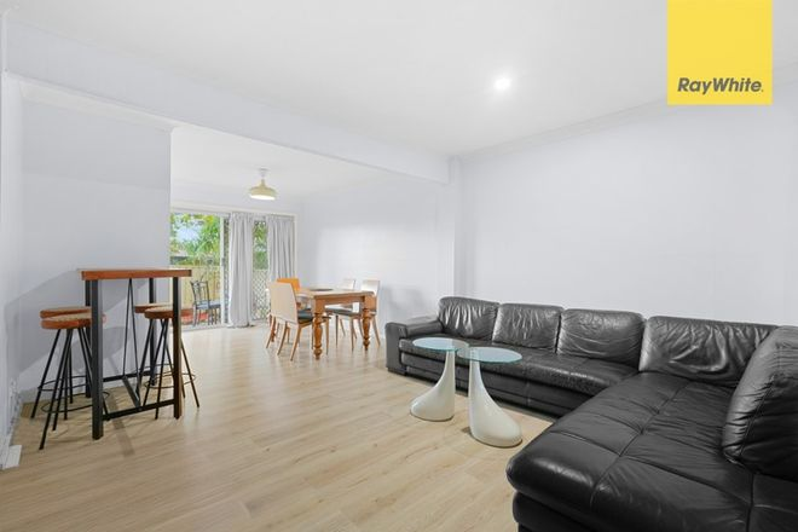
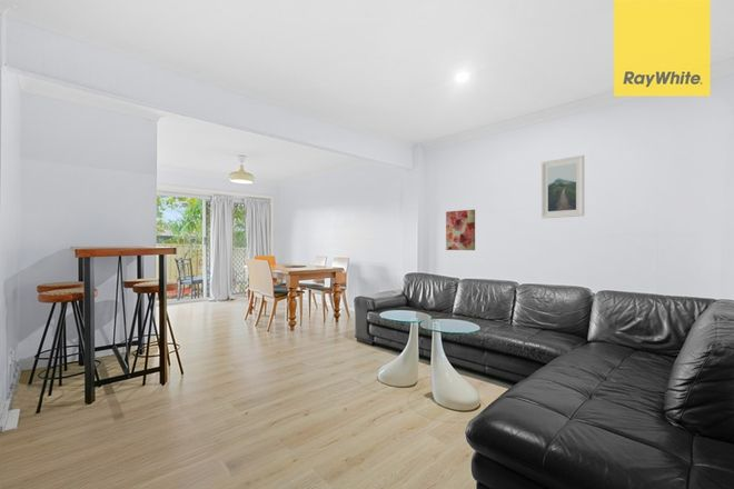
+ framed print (562, 188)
+ wall art (459, 230)
